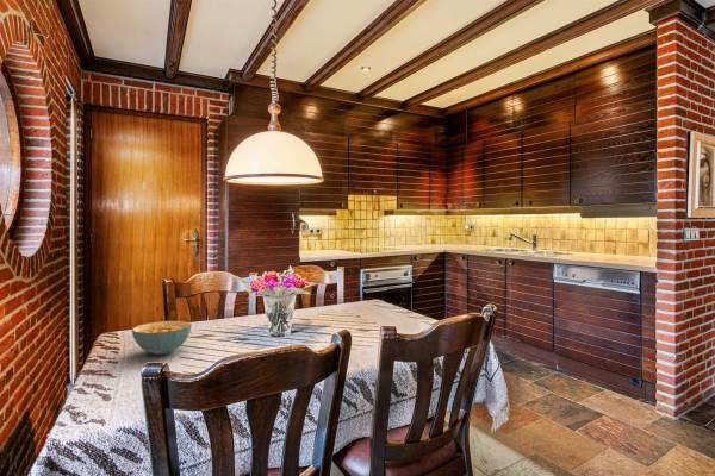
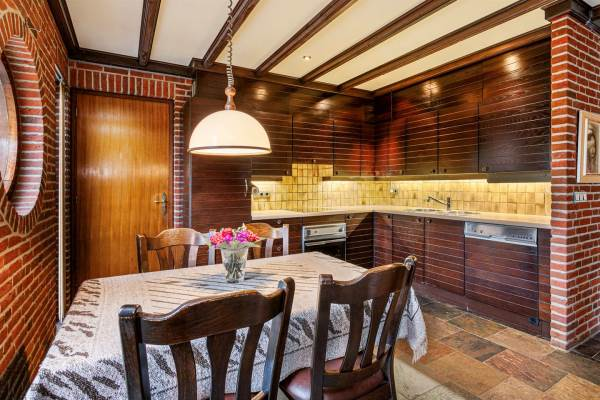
- cereal bowl (162, 339)
